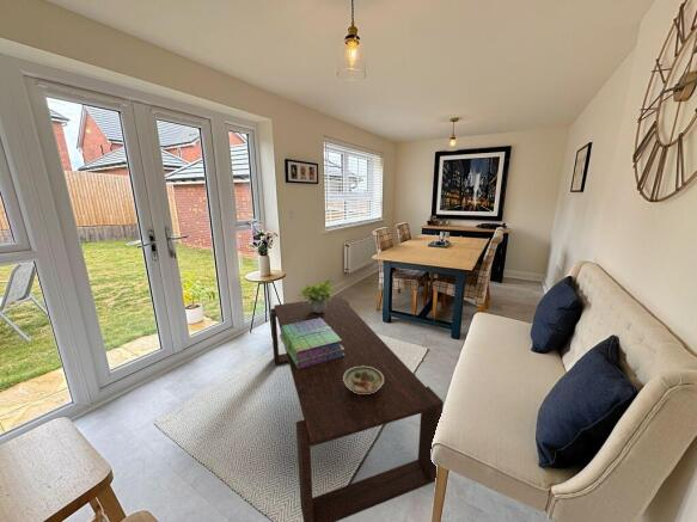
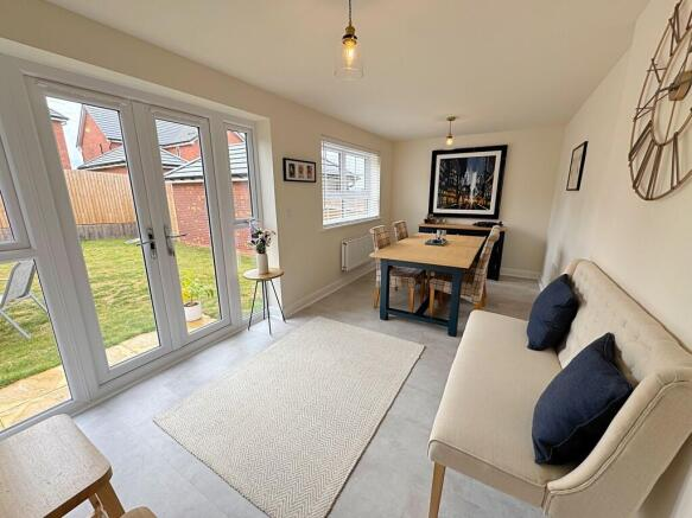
- decorative bowl (363, 381)
- potted plant (317, 296)
- coffee table (331, 371)
- stack of books (310, 339)
